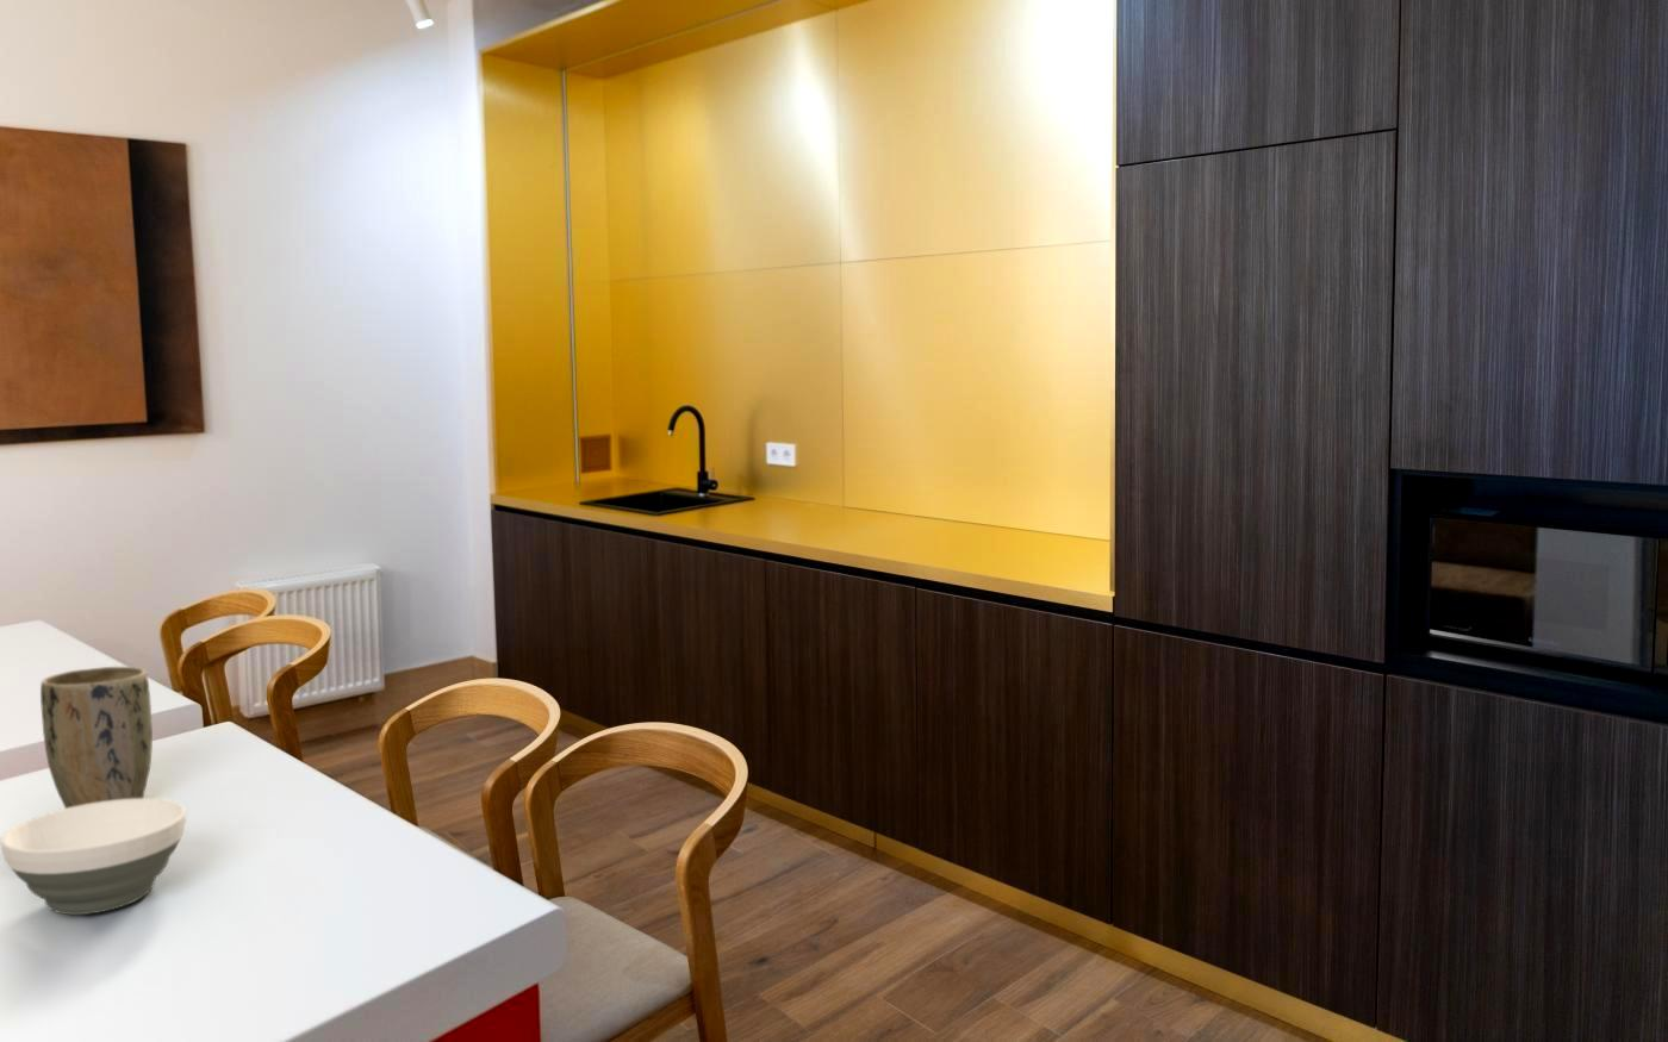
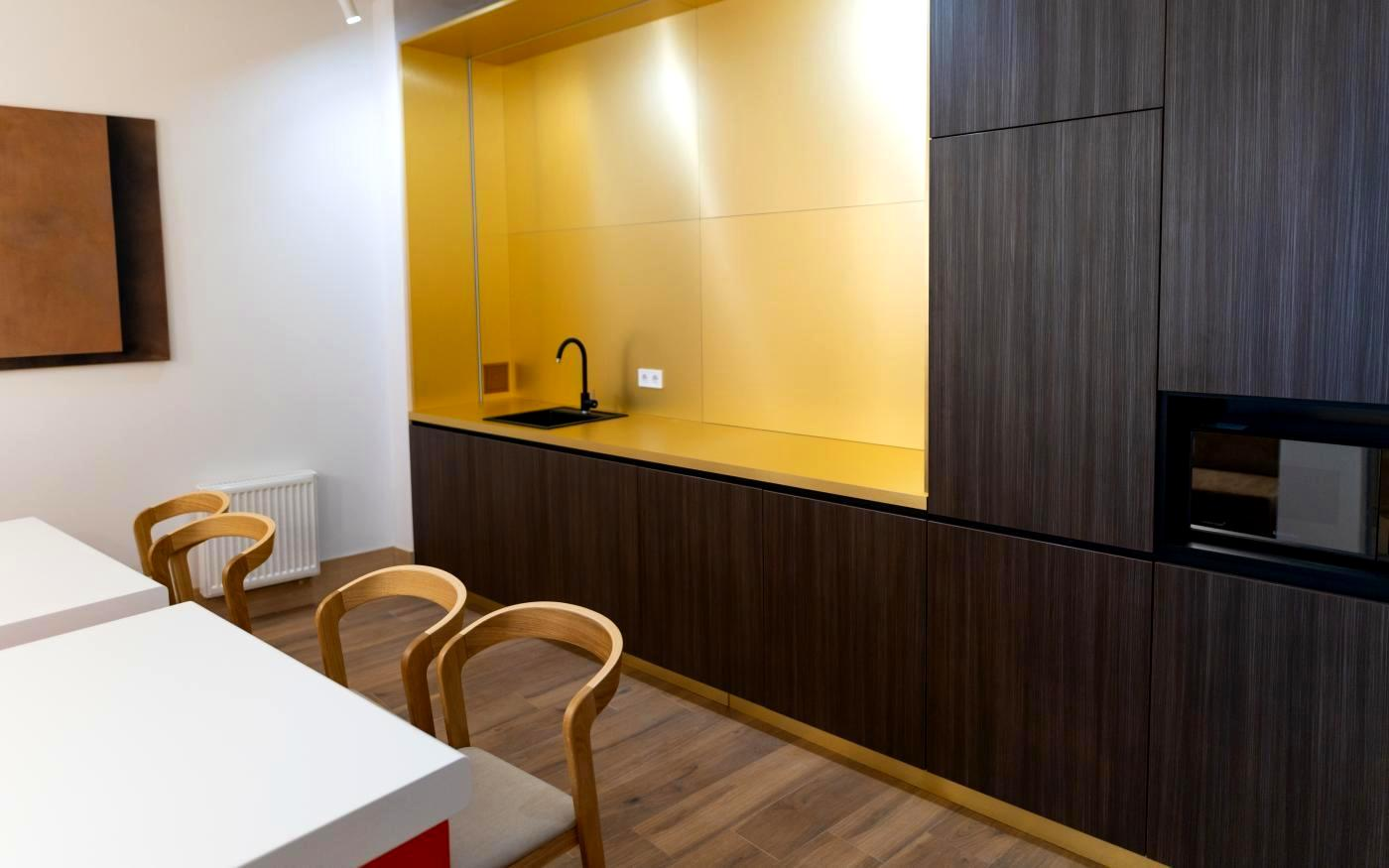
- plant pot (98, 741)
- bowl (98, 860)
